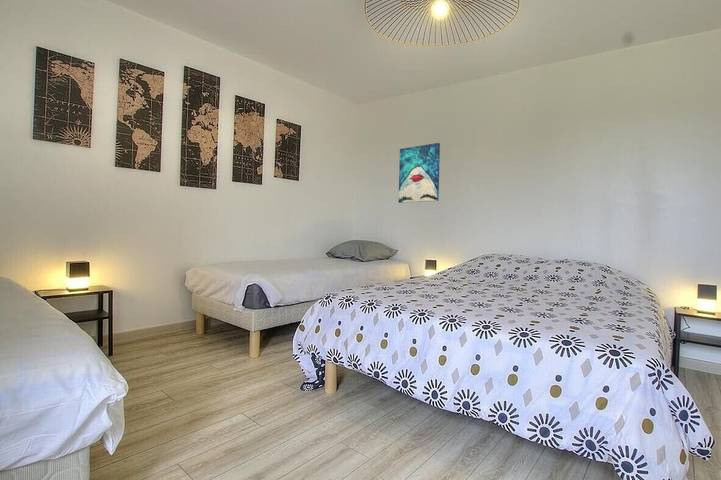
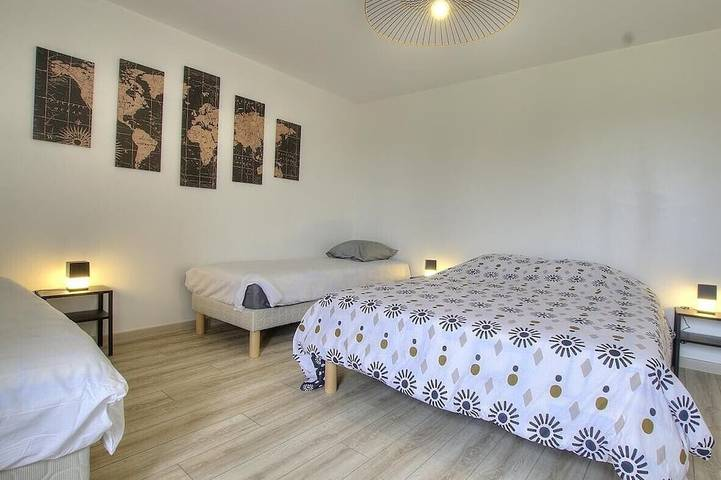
- wall art (418, 174)
